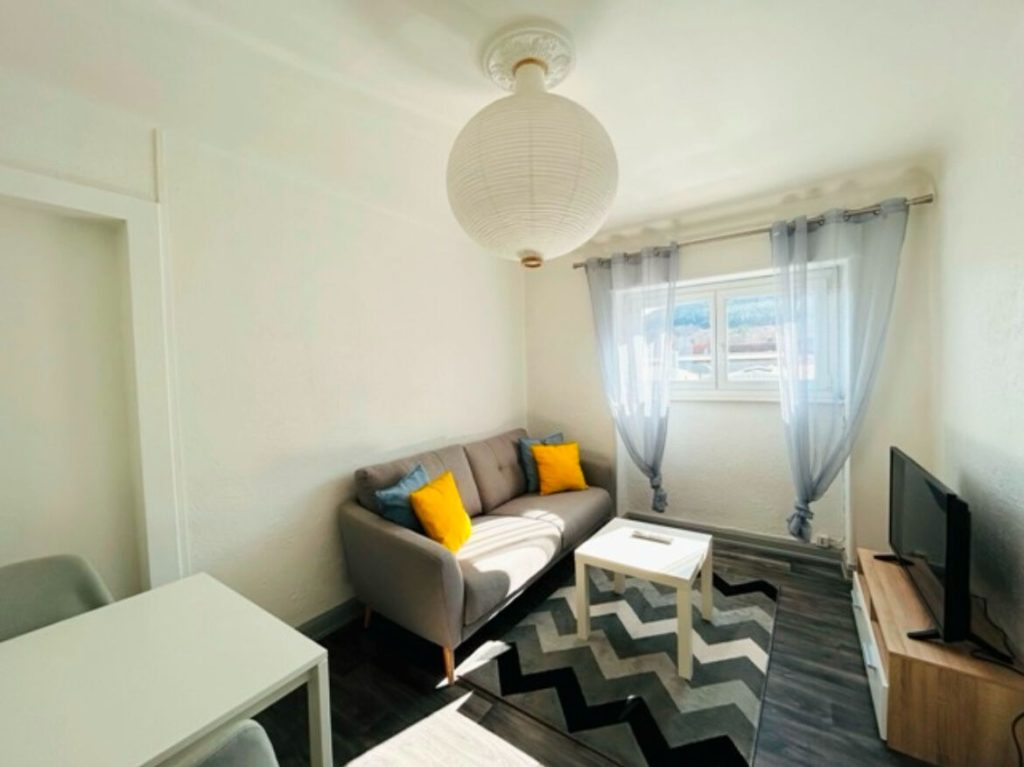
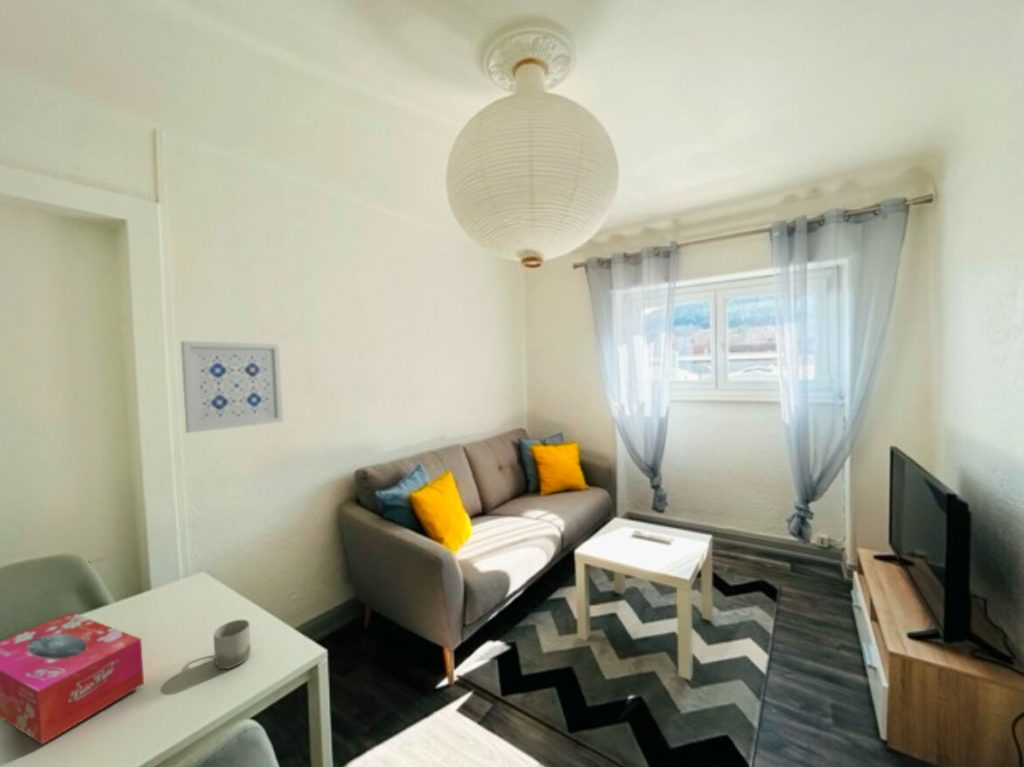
+ tissue box (58, 668)
+ cup (229, 641)
+ wall art (236, 385)
